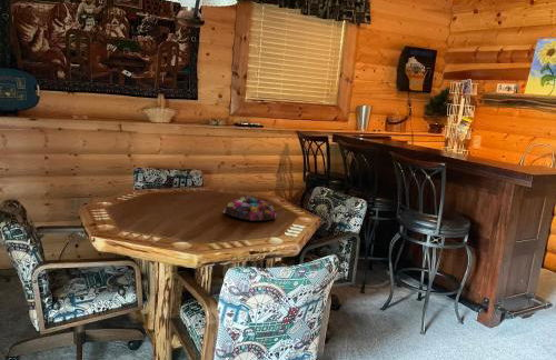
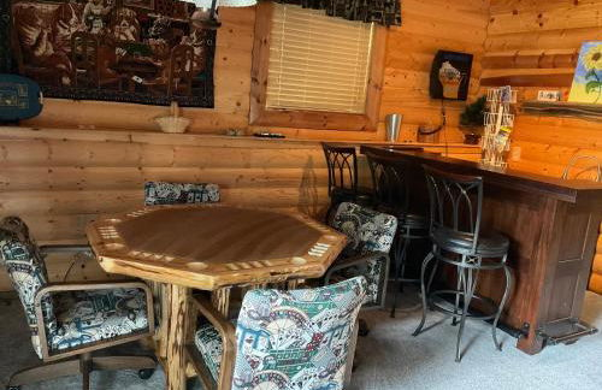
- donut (250, 207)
